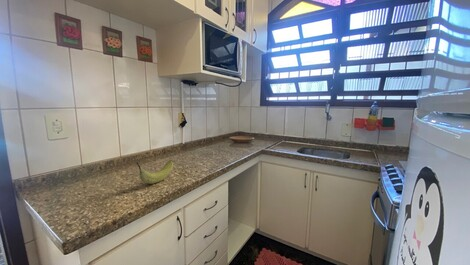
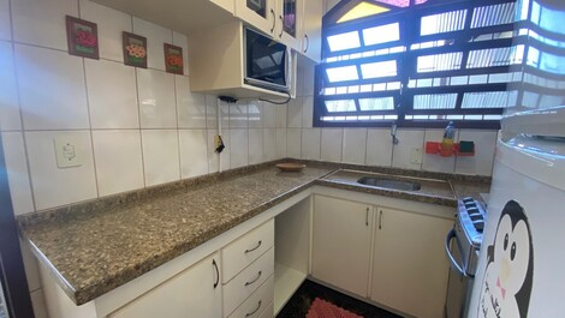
- fruit (158, 171)
